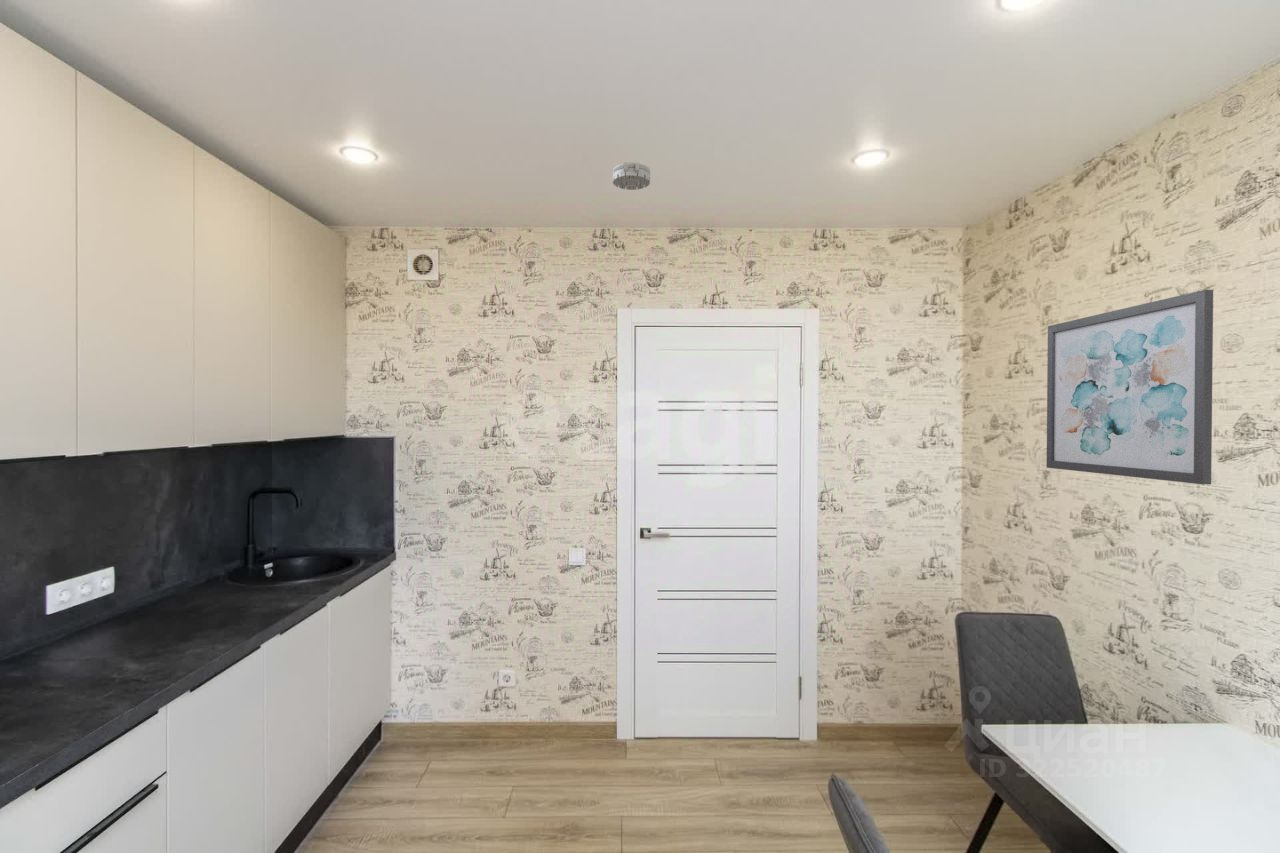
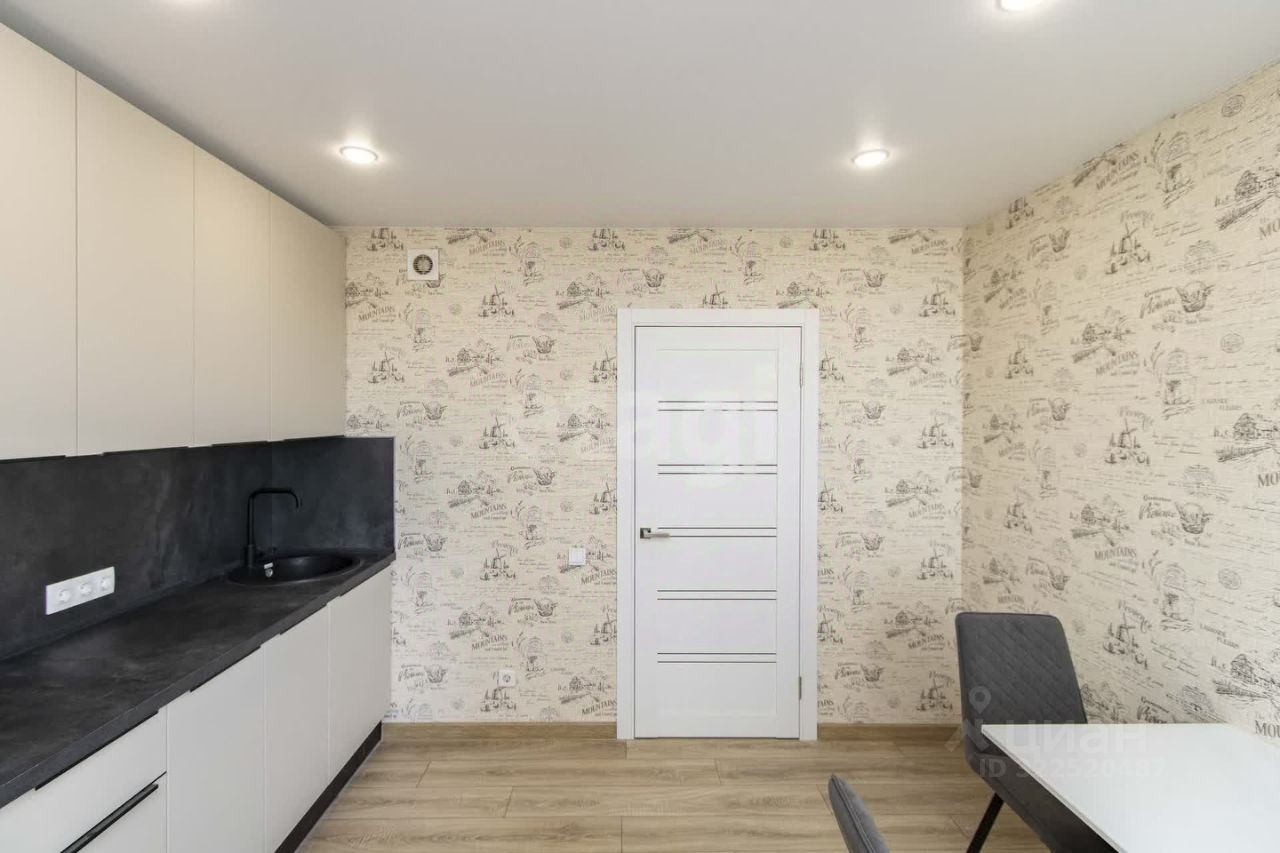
- smoke detector (631, 175)
- wall art (1116, 392)
